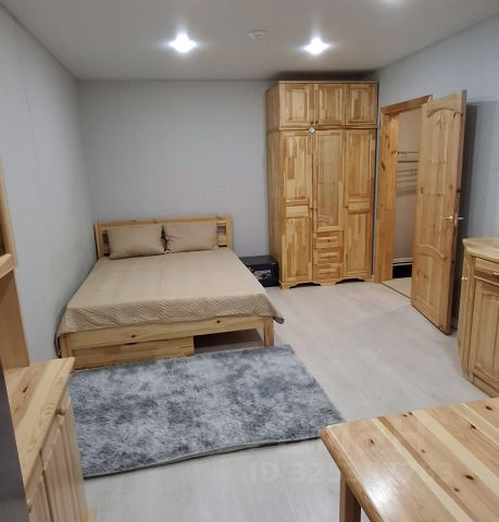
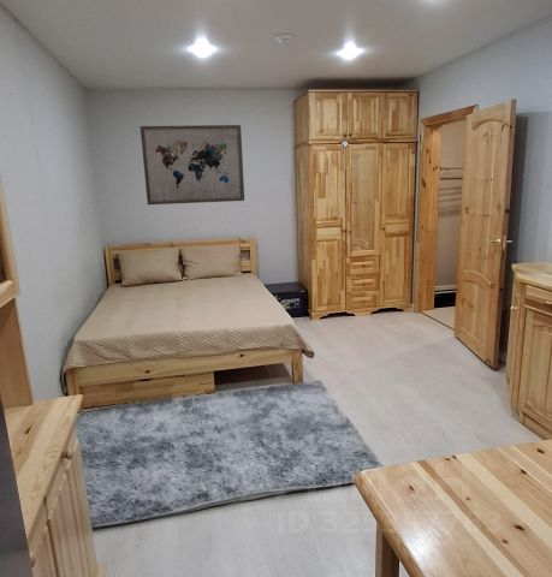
+ wall art (194, 165)
